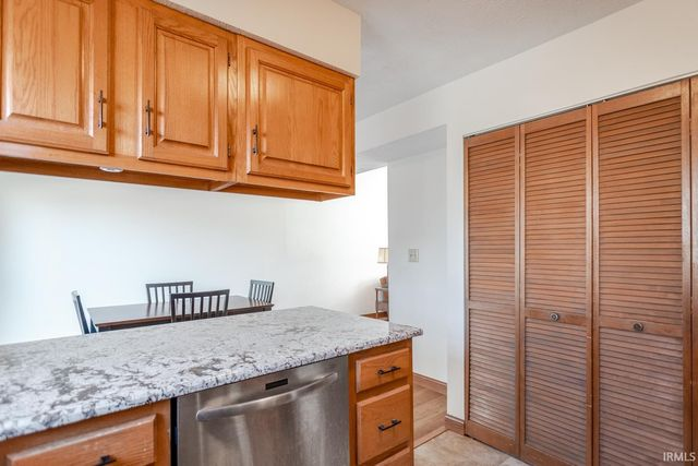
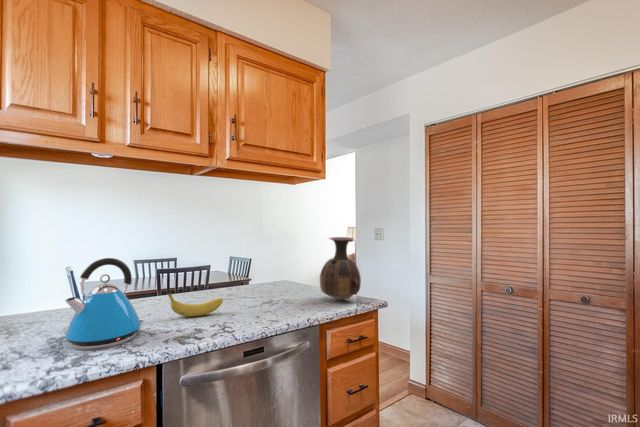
+ kettle (107, 298)
+ vase (340, 269)
+ fruit (196, 304)
